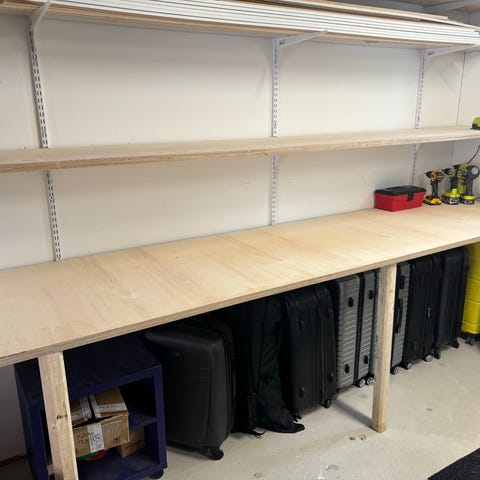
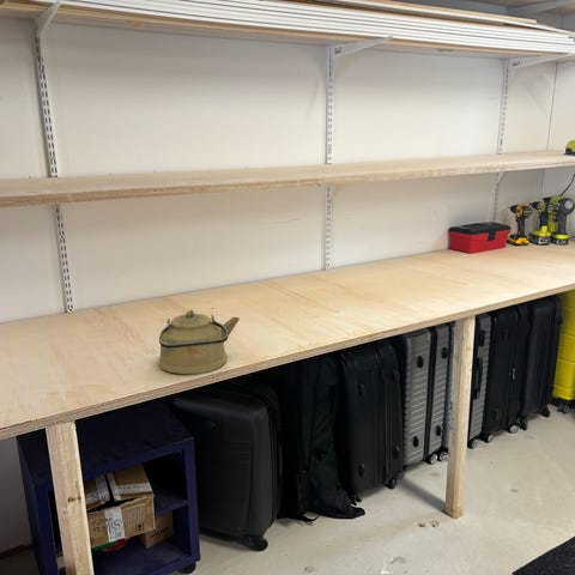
+ kettle (199, 334)
